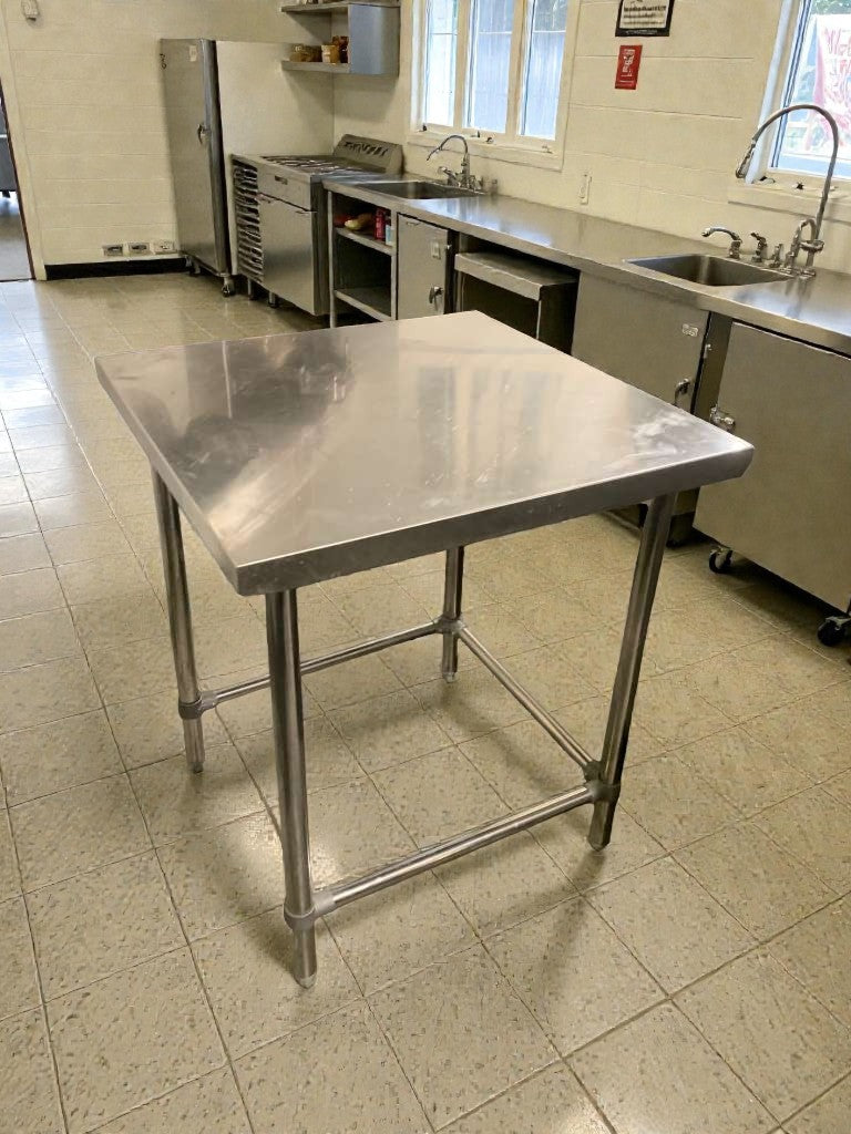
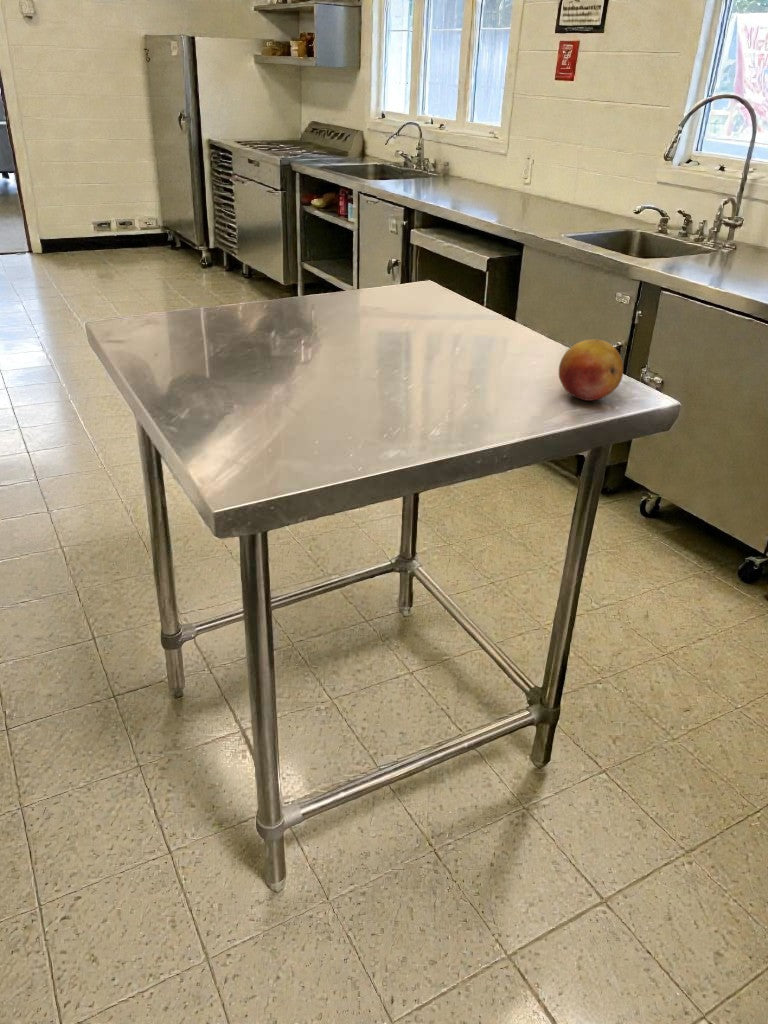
+ fruit (590, 368)
